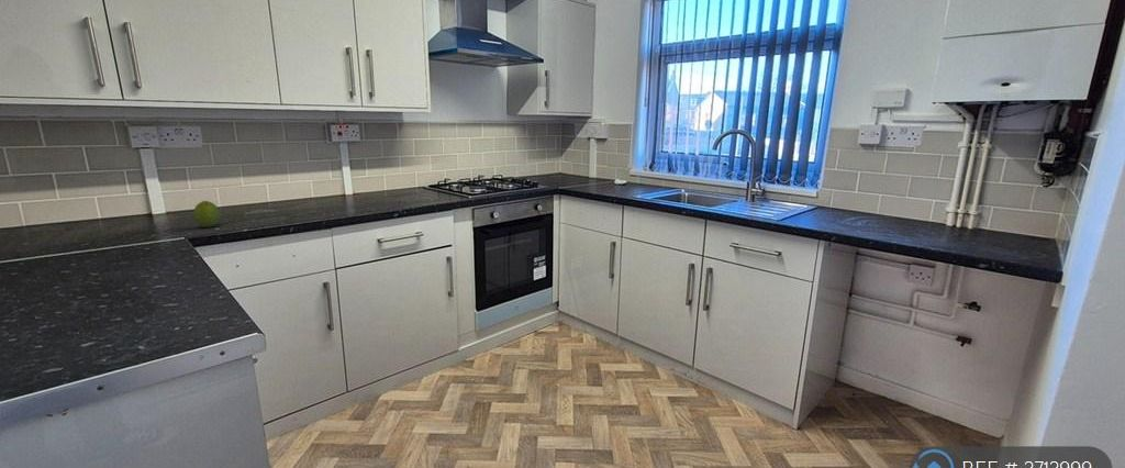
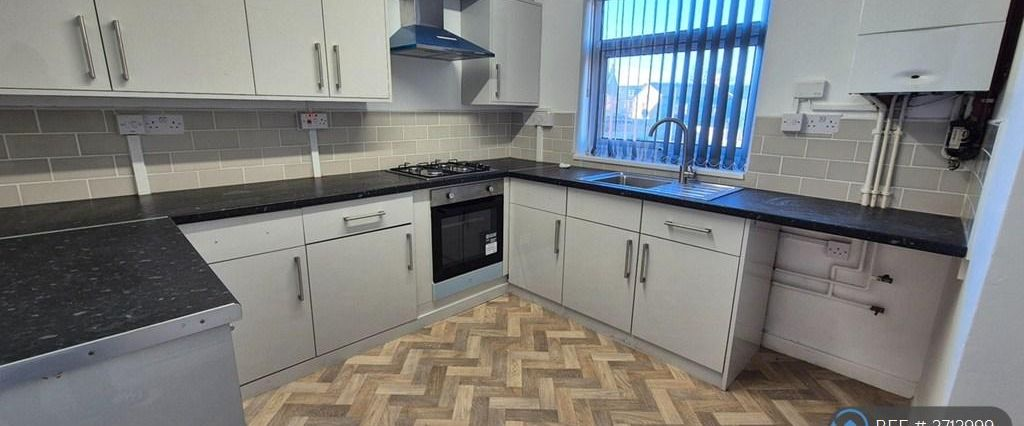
- fruit (205, 213)
